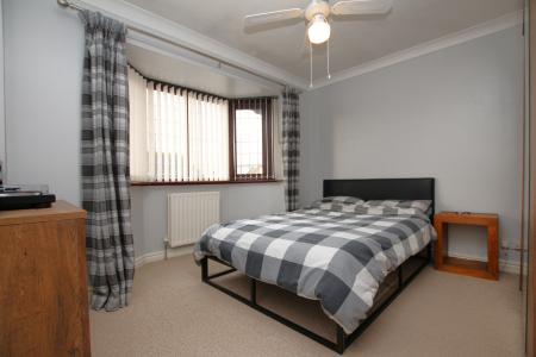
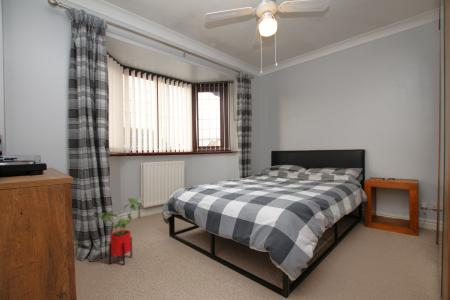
+ house plant (123, 229)
